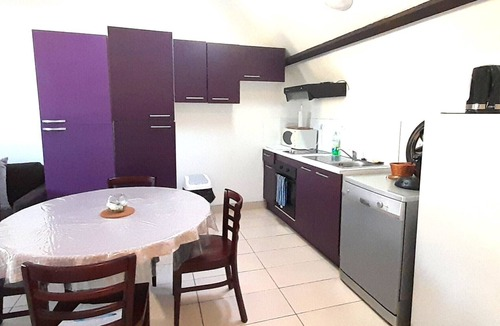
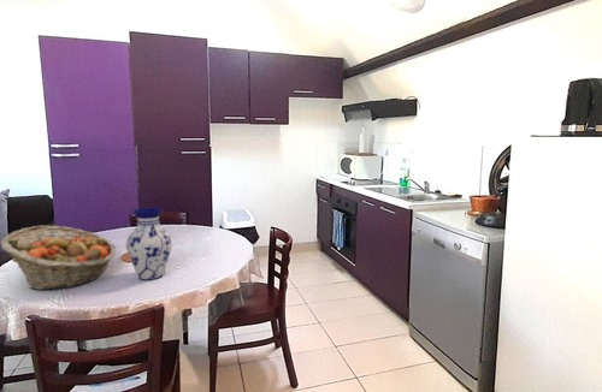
+ fruit basket (63, 253)
+ vase (149, 243)
